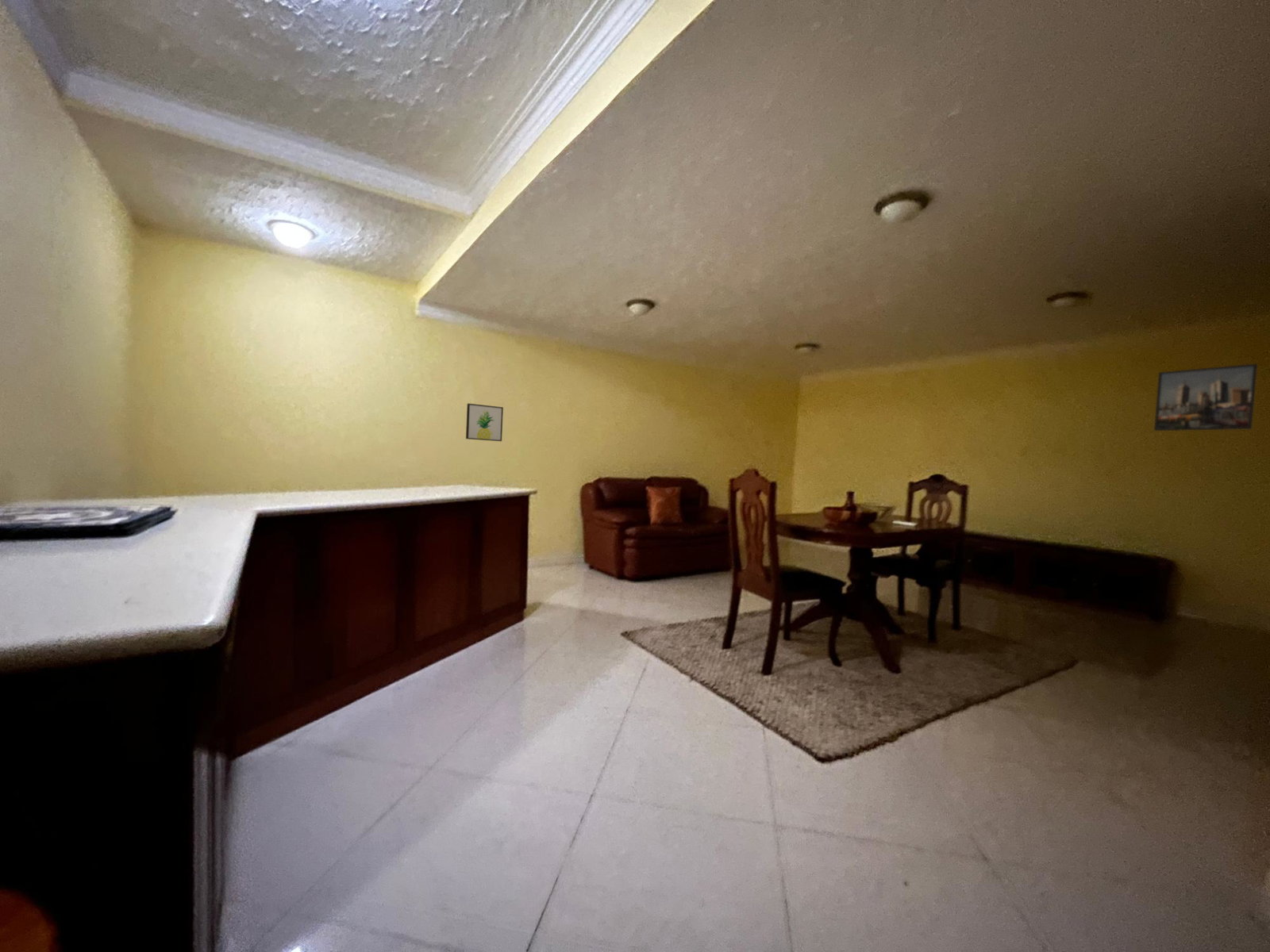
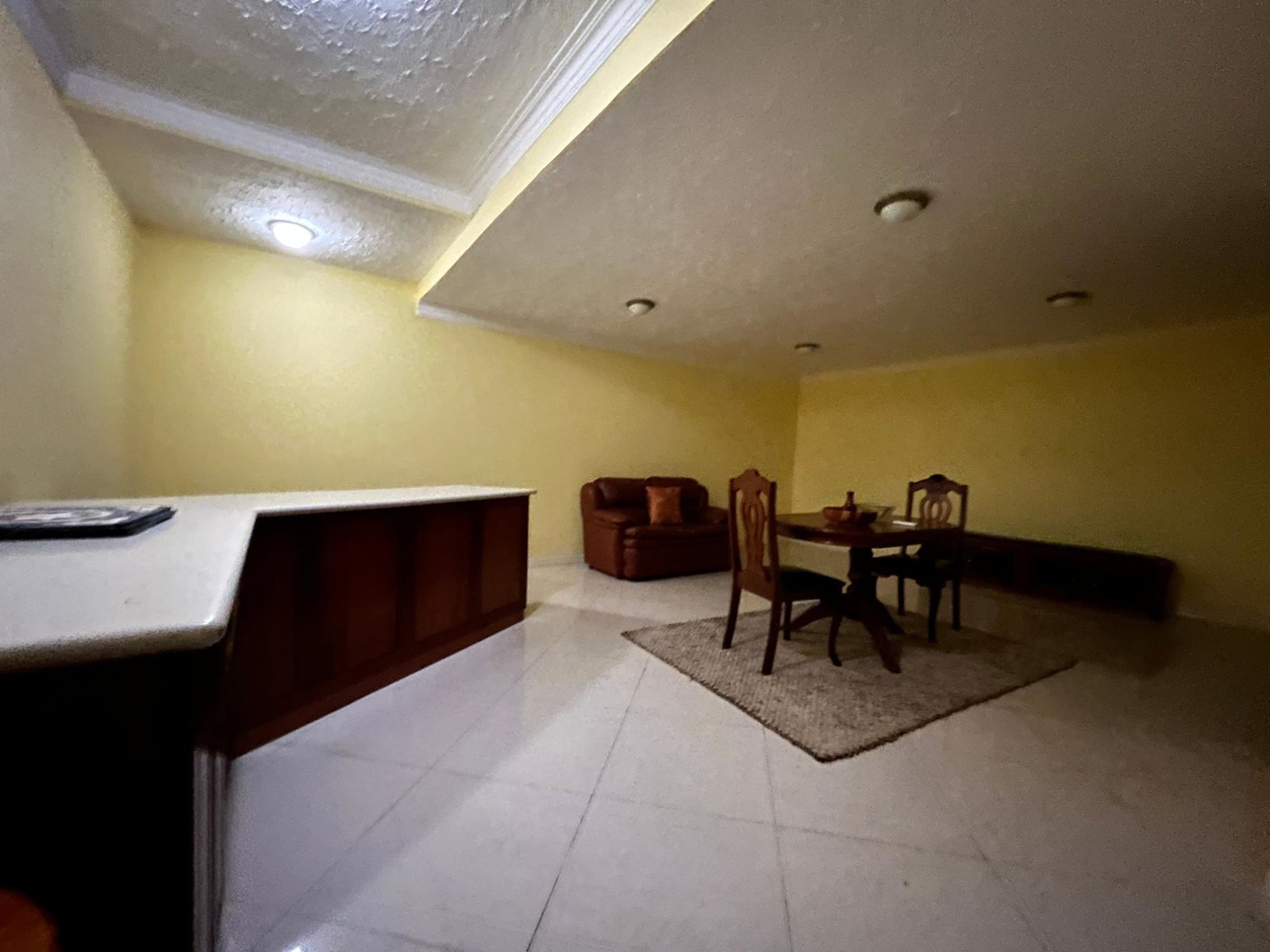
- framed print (1203, 399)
- wall art (484, 422)
